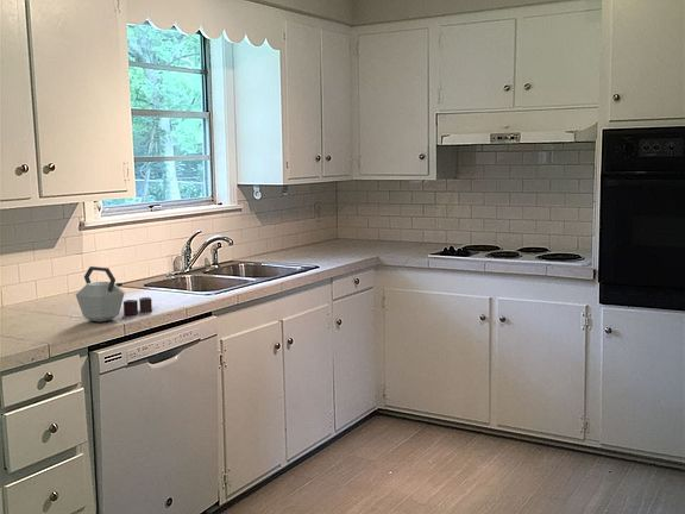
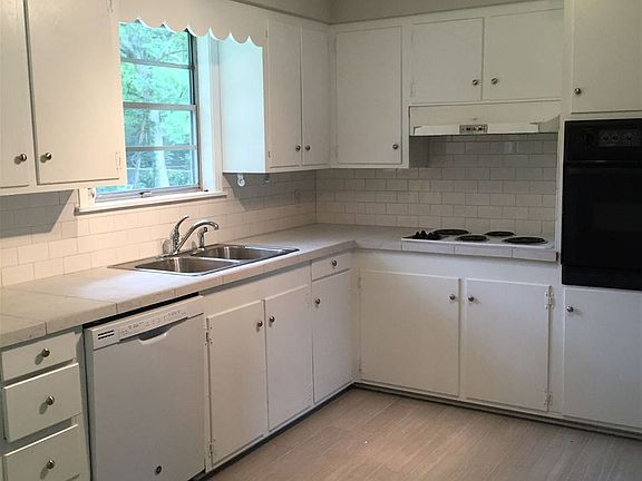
- kettle (118, 290)
